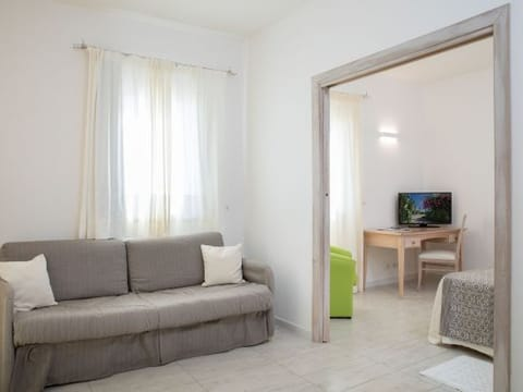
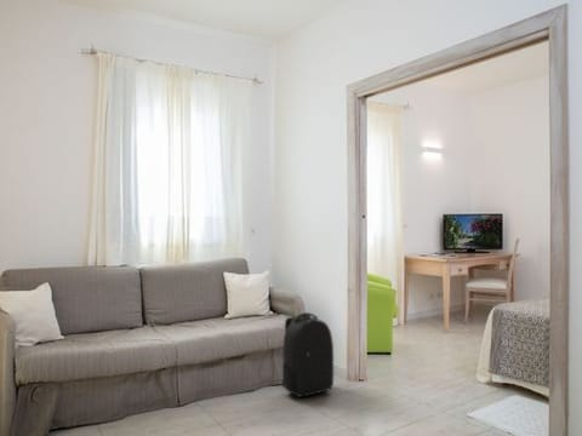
+ backpack (306, 351)
